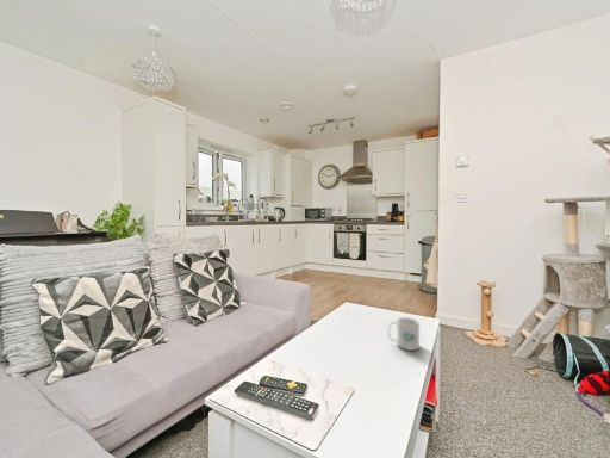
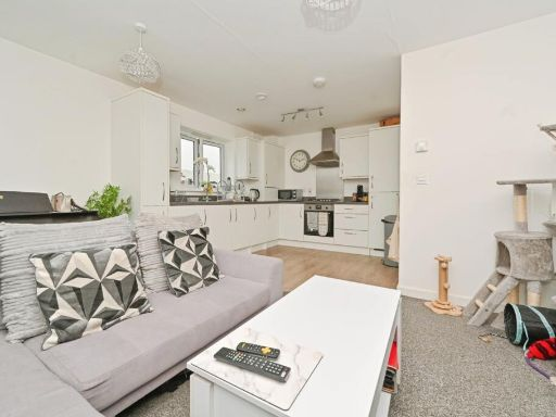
- mug (403, 333)
